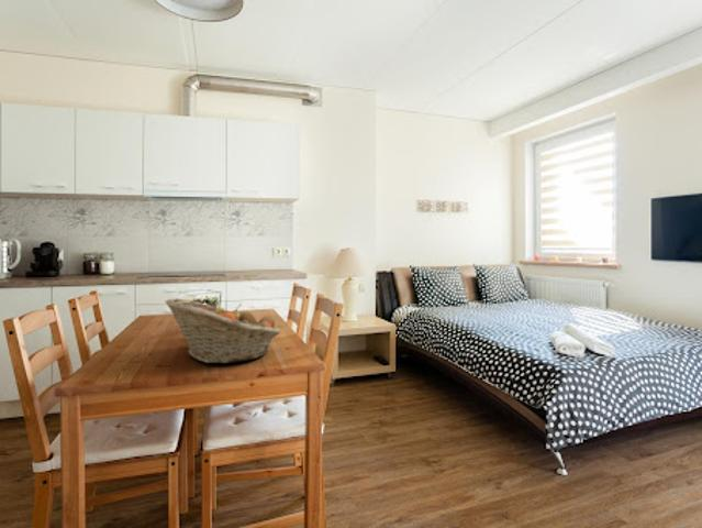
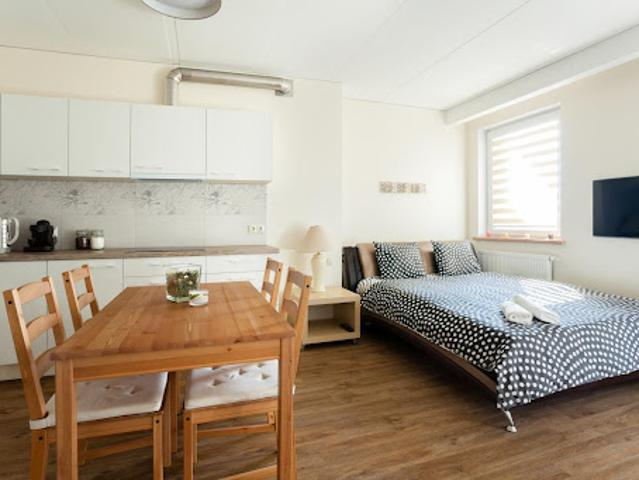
- fruit basket (223, 324)
